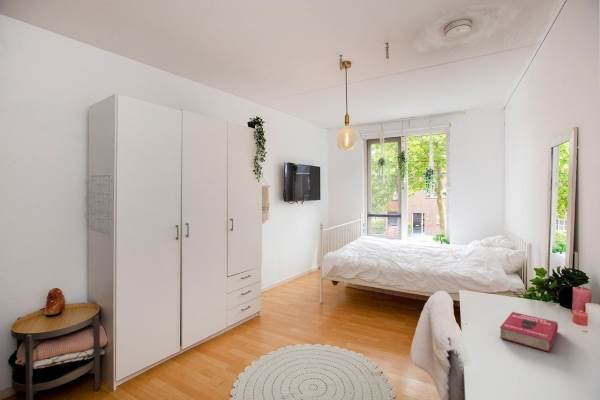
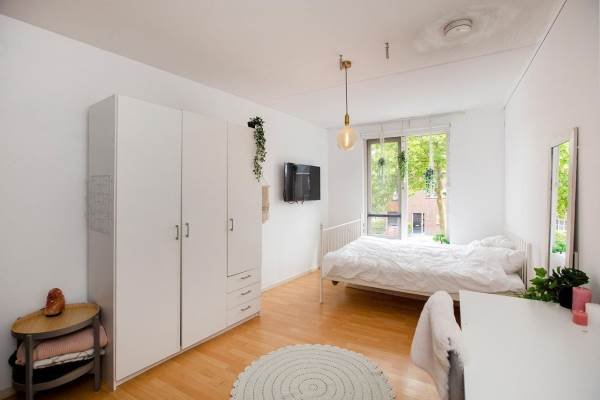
- book (529, 329)
